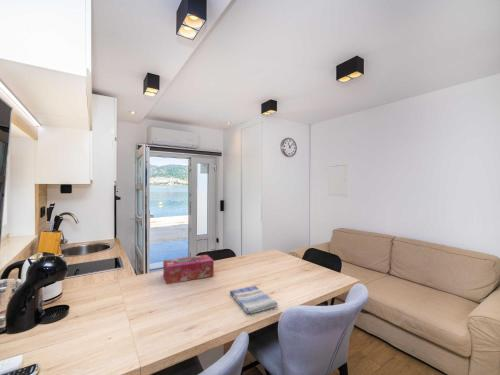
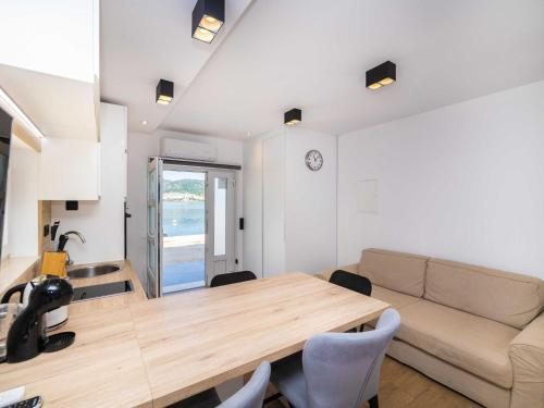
- tissue box (188, 268)
- dish towel (252, 297)
